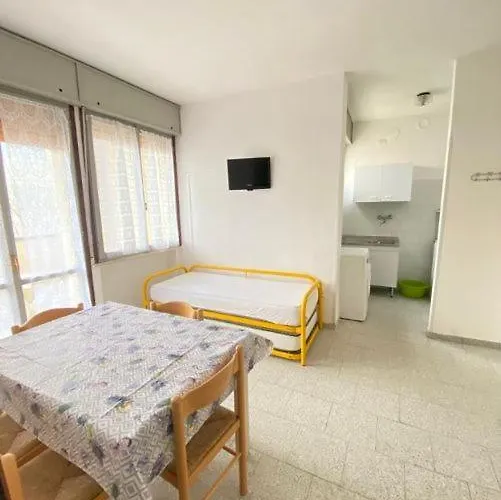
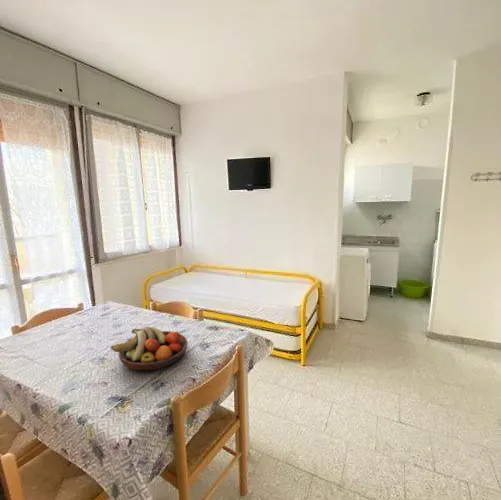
+ fruit bowl (153, 343)
